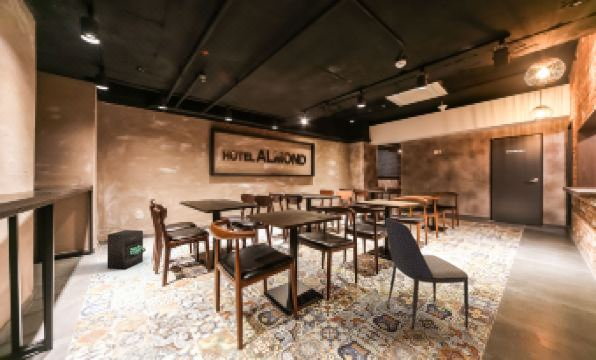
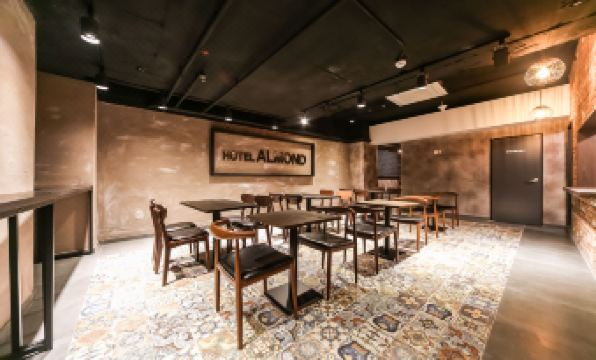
- chair (420, 266)
- speaker (130, 249)
